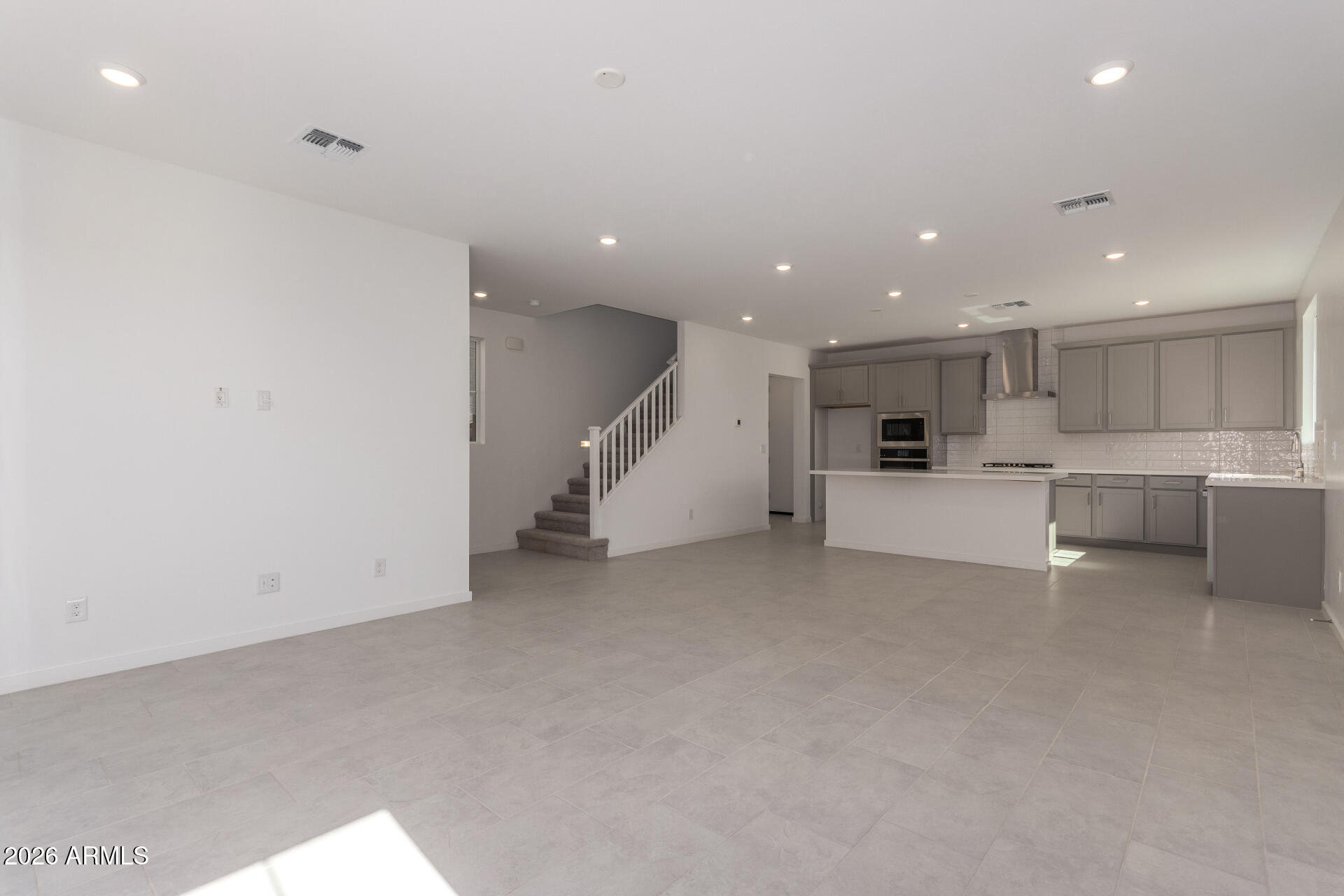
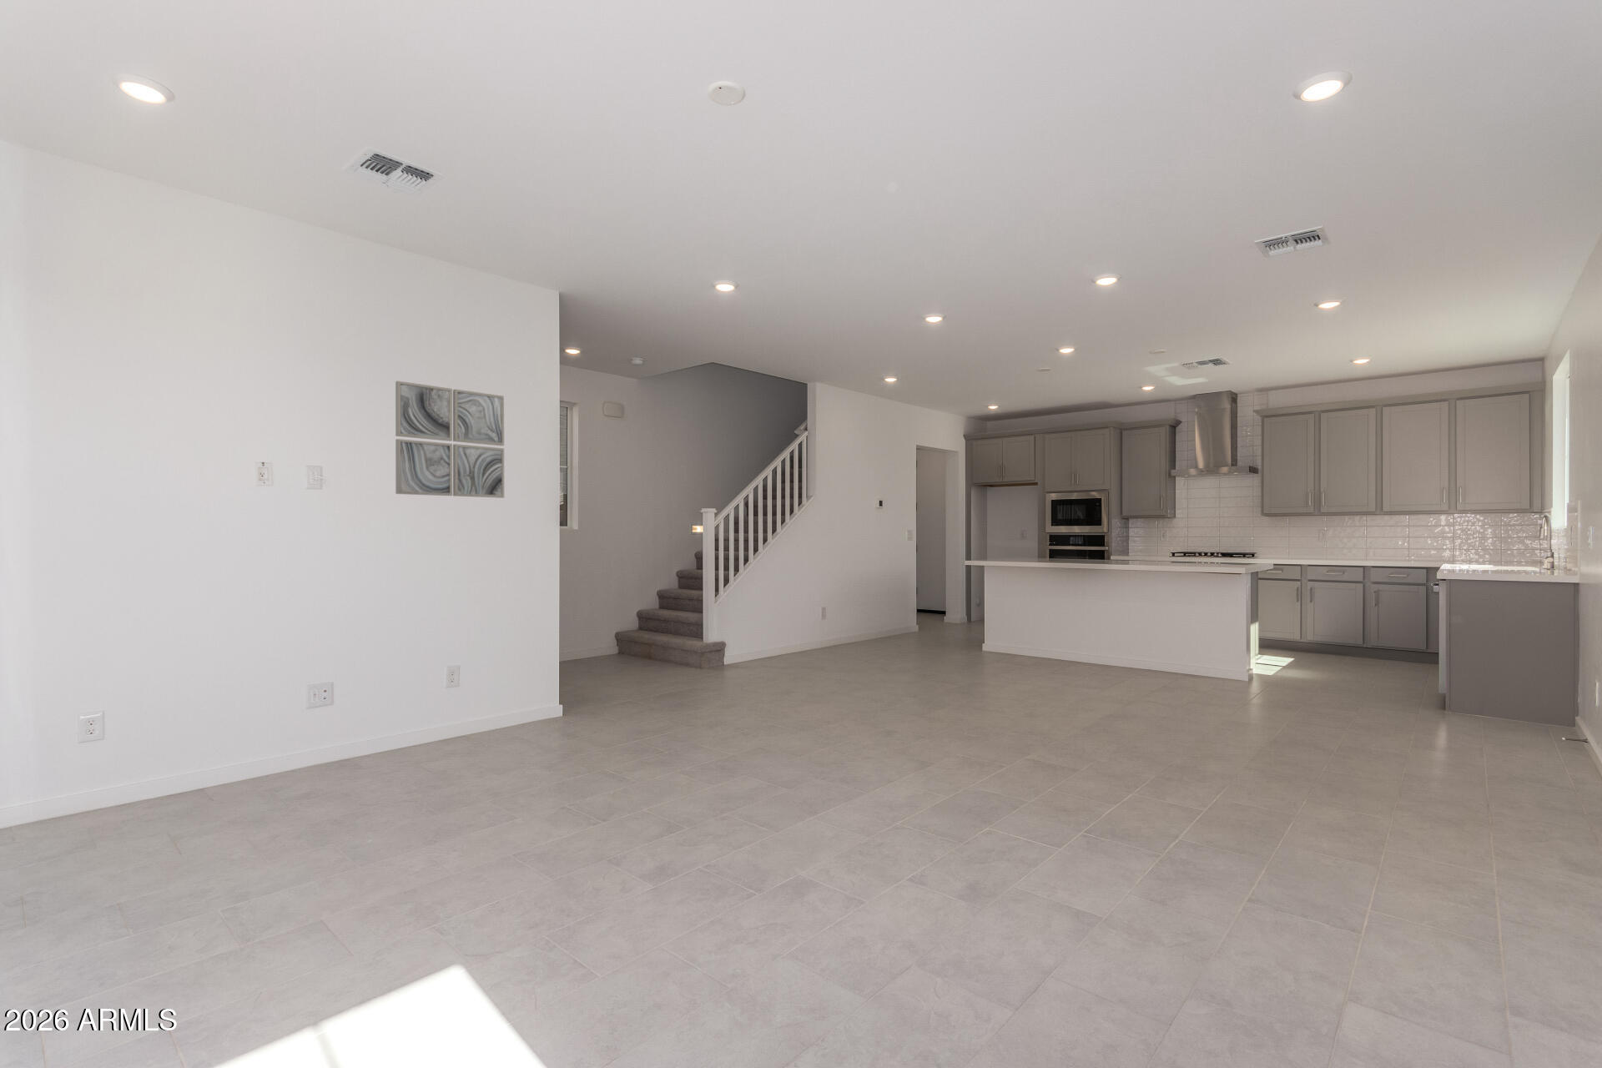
+ wall art (453, 441)
